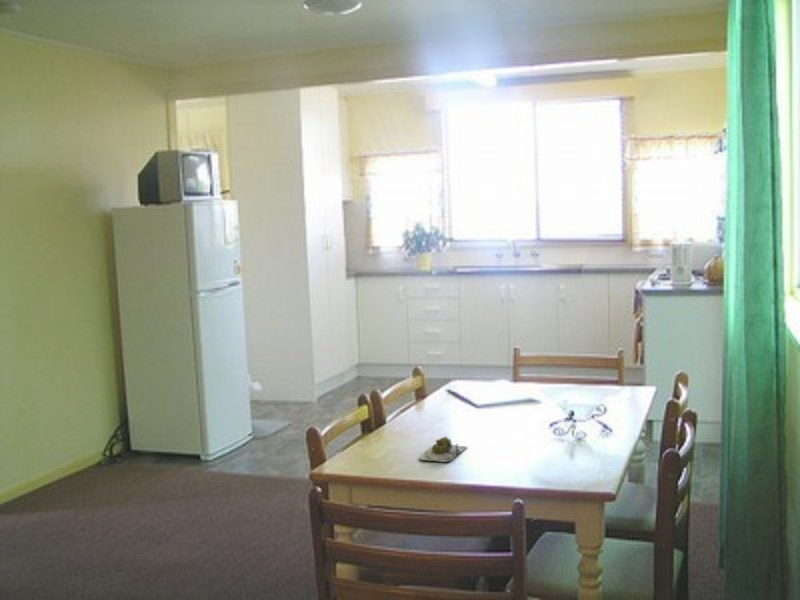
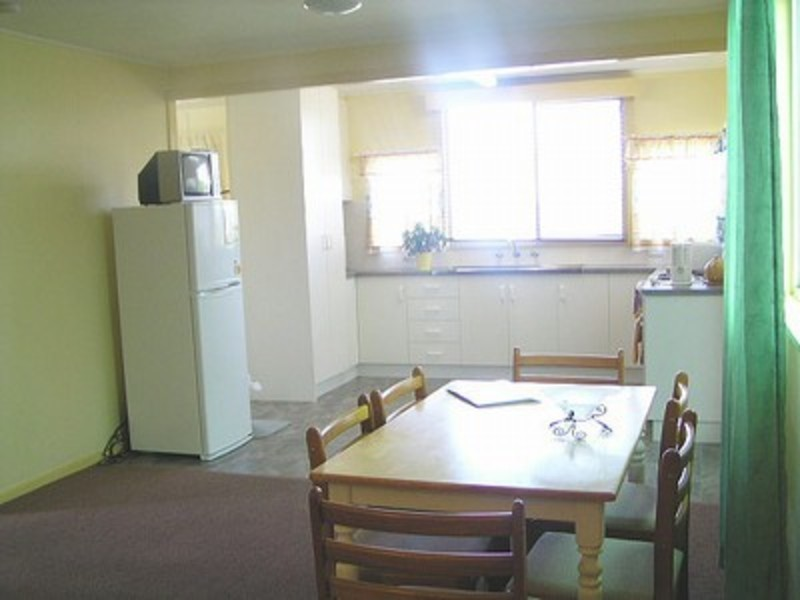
- succulent plant (442, 446)
